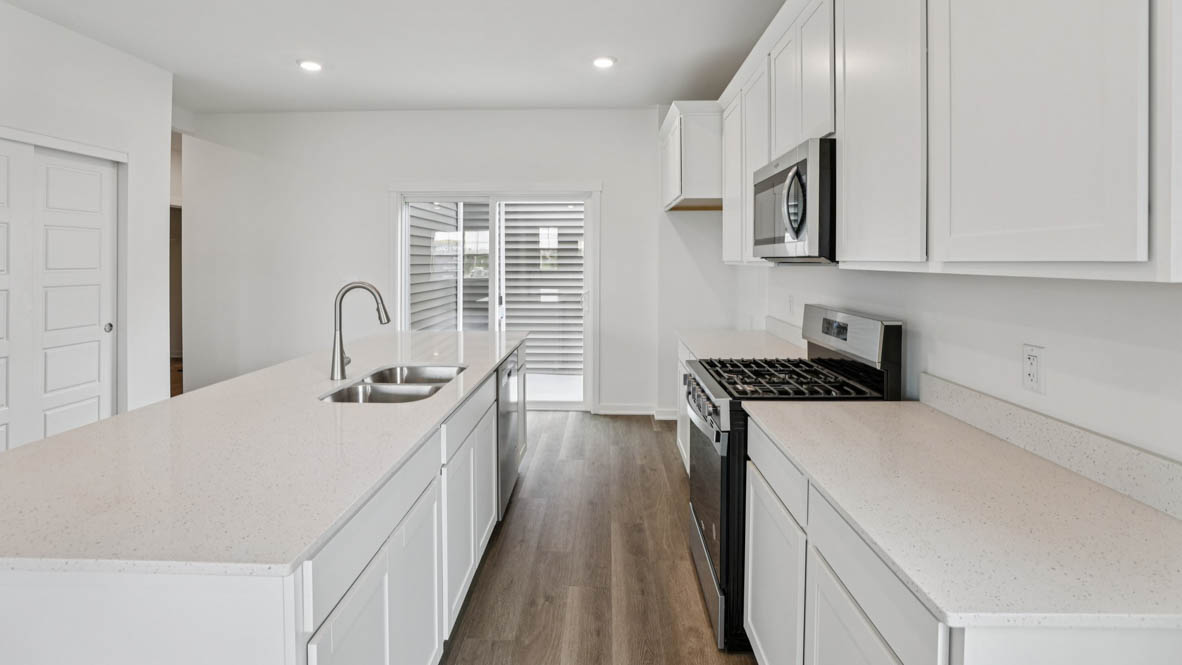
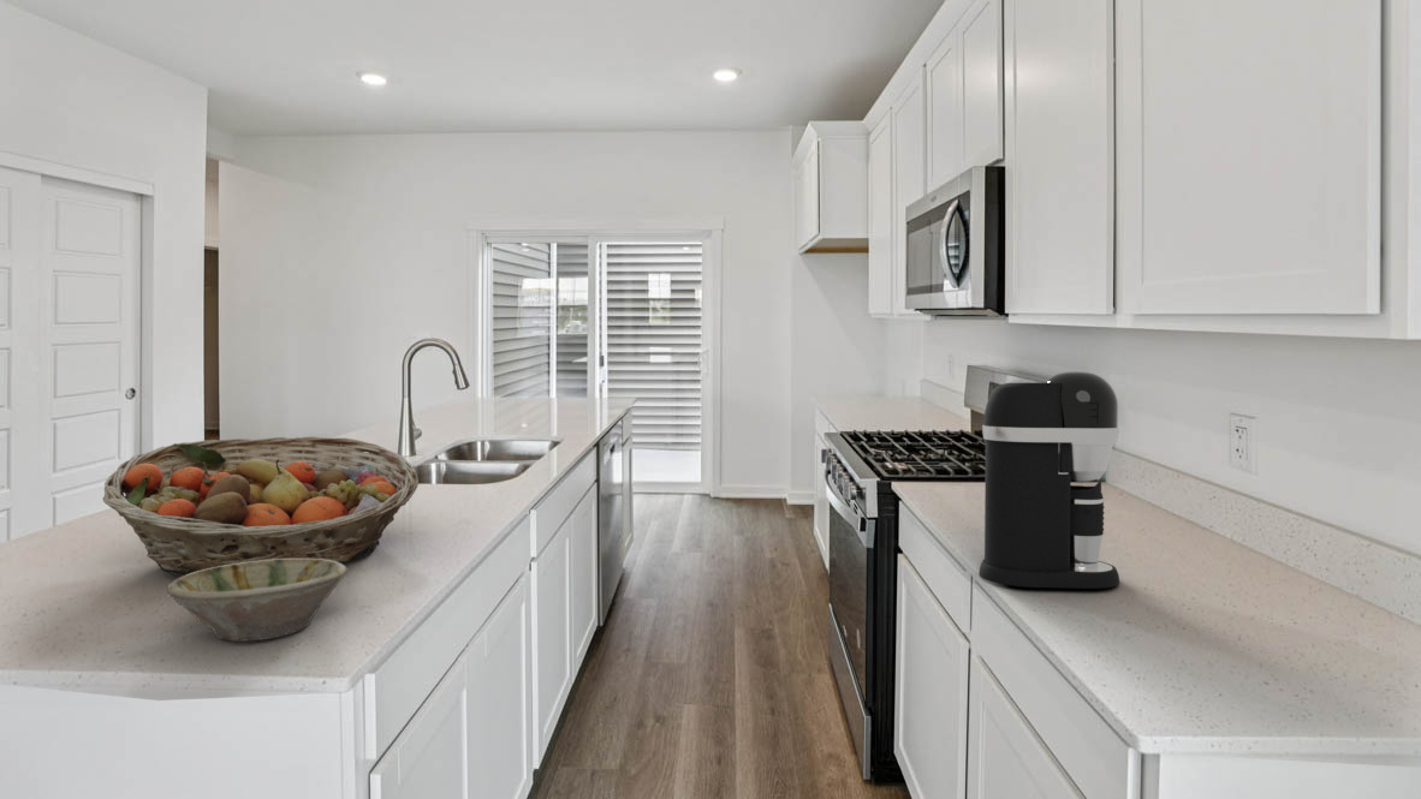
+ fruit basket (273, 499)
+ bowl (261, 600)
+ coffee maker (1048, 475)
